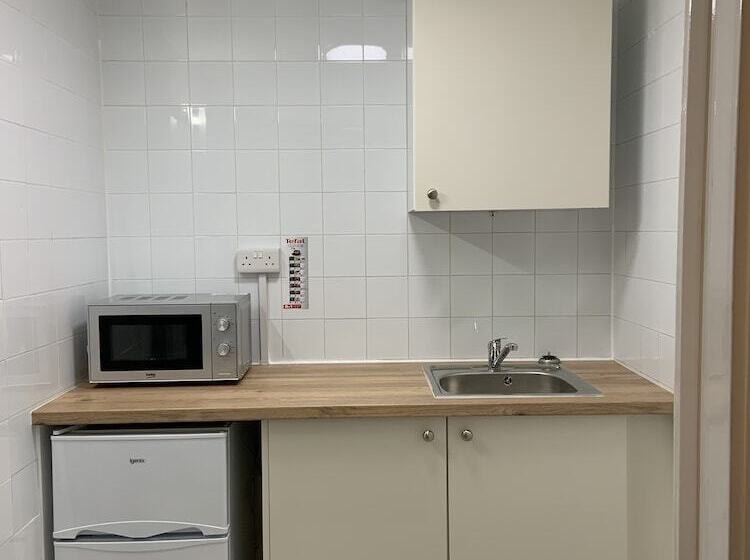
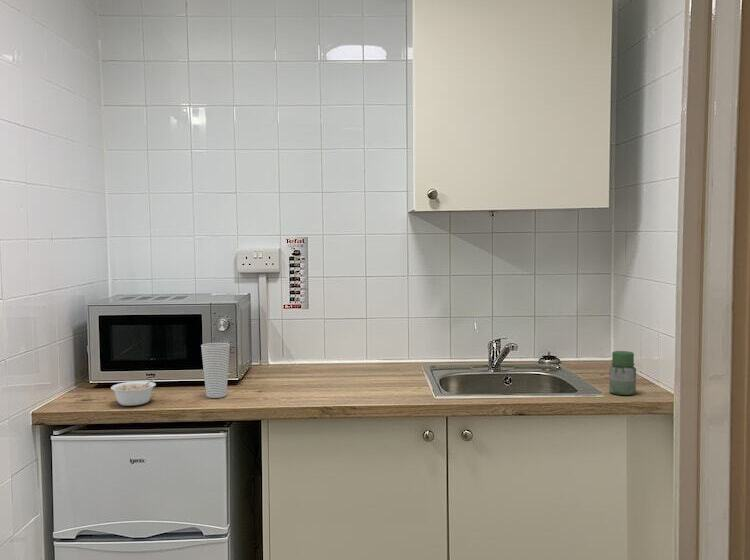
+ legume (134, 391)
+ jar (622, 372)
+ cup (216, 370)
